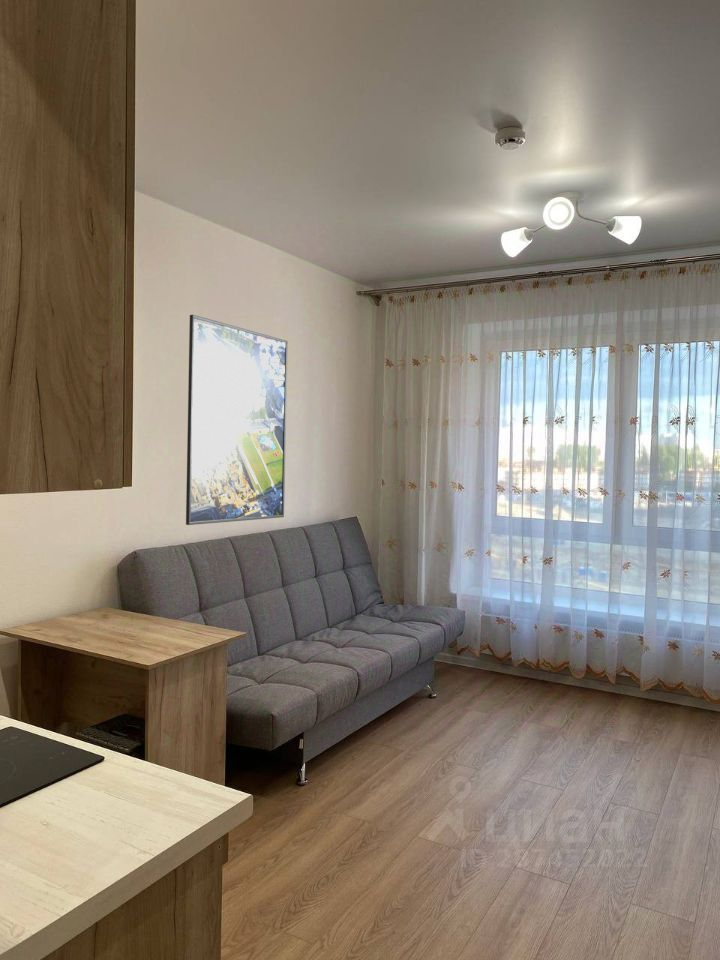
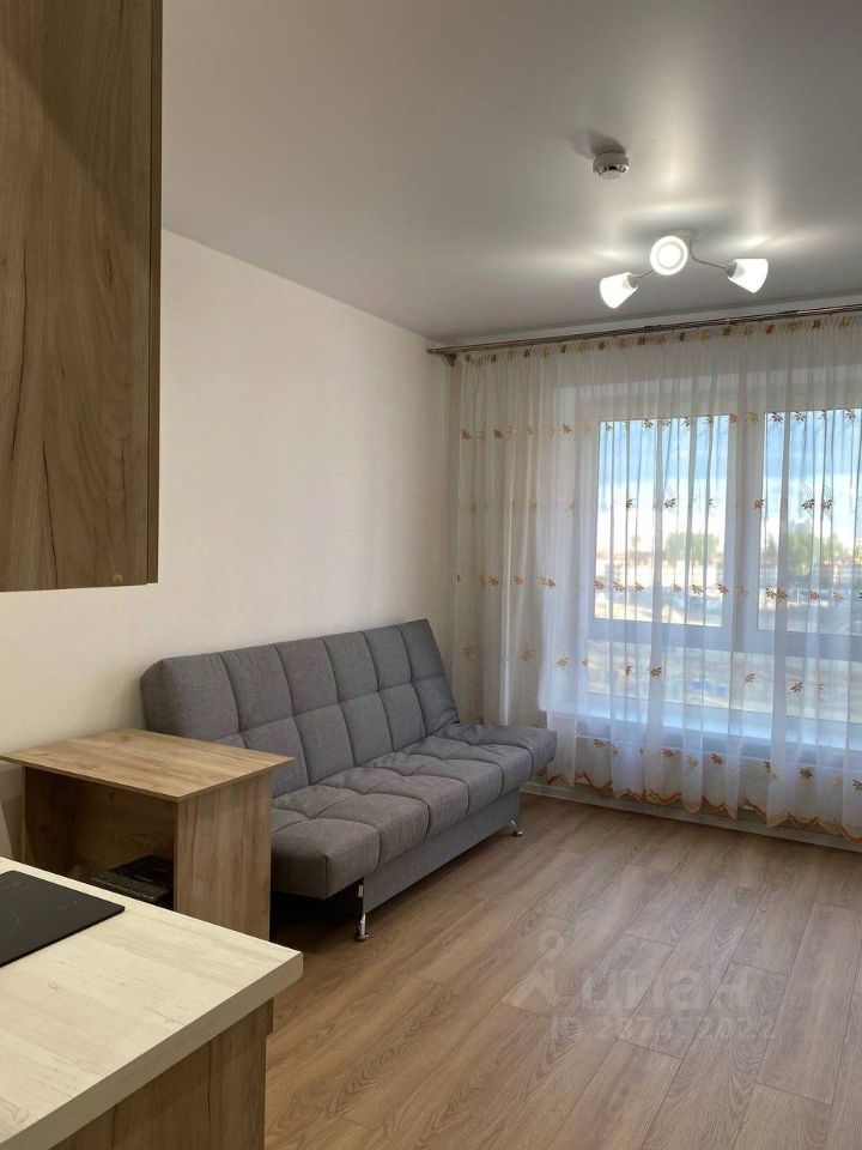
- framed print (241, 425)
